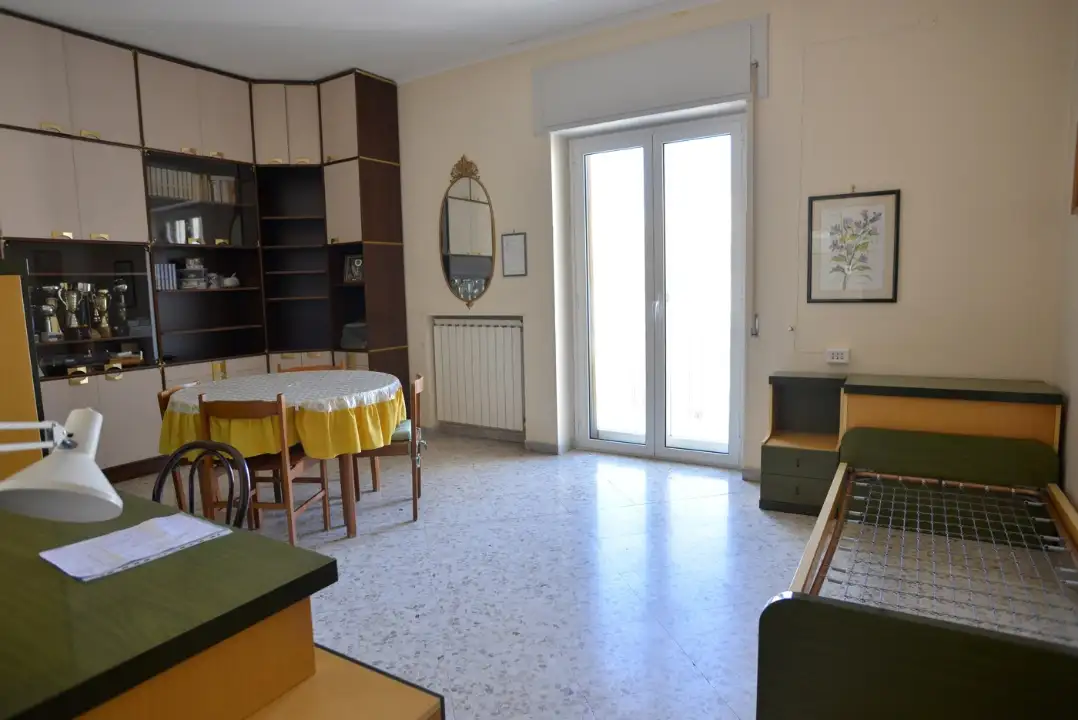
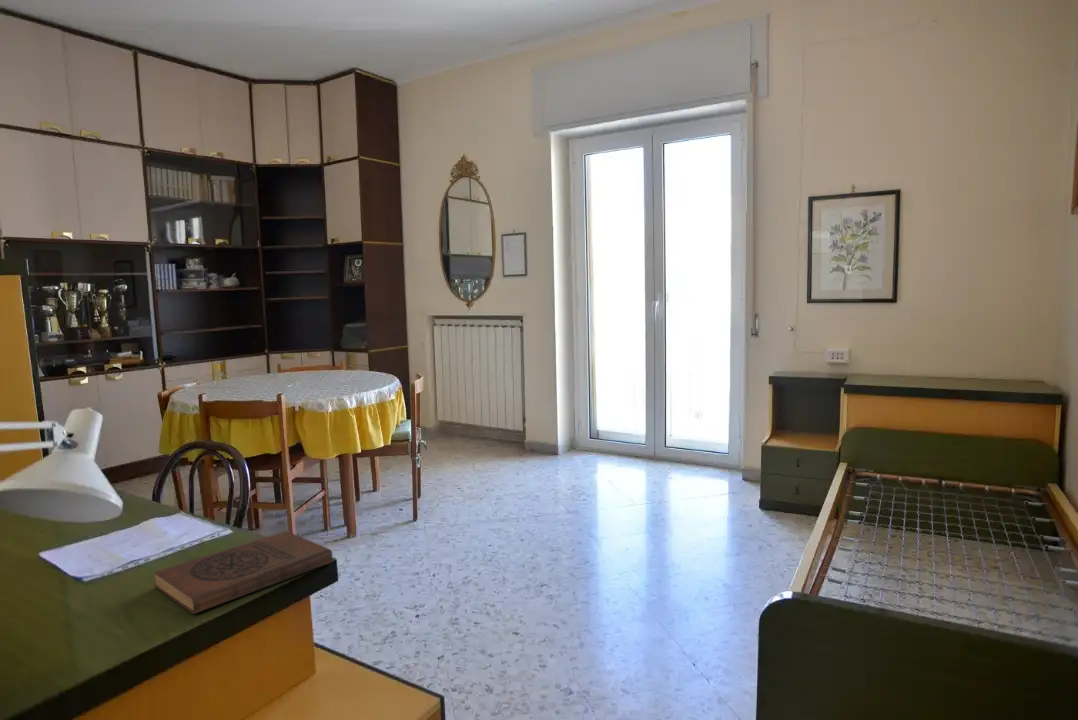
+ book (245, 567)
